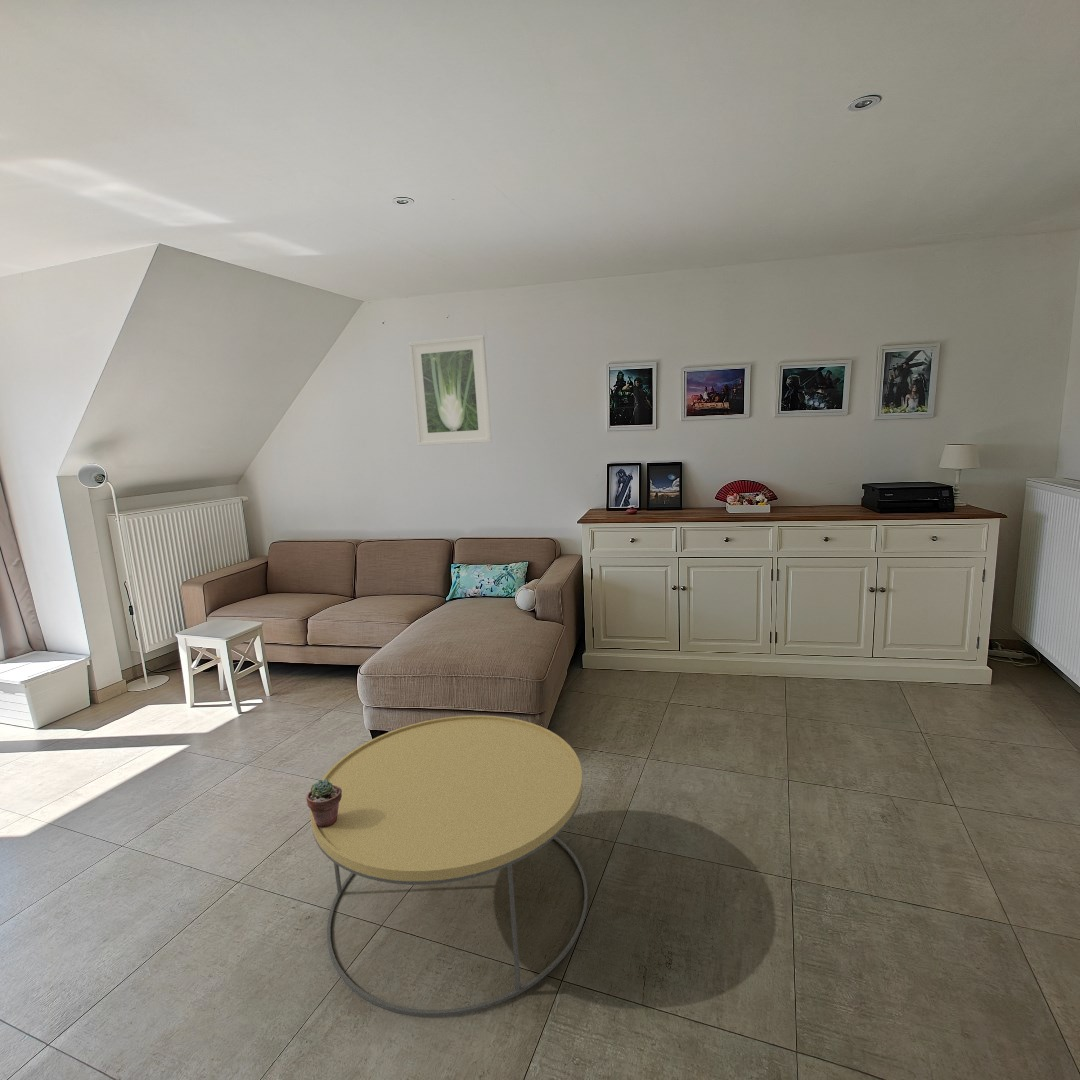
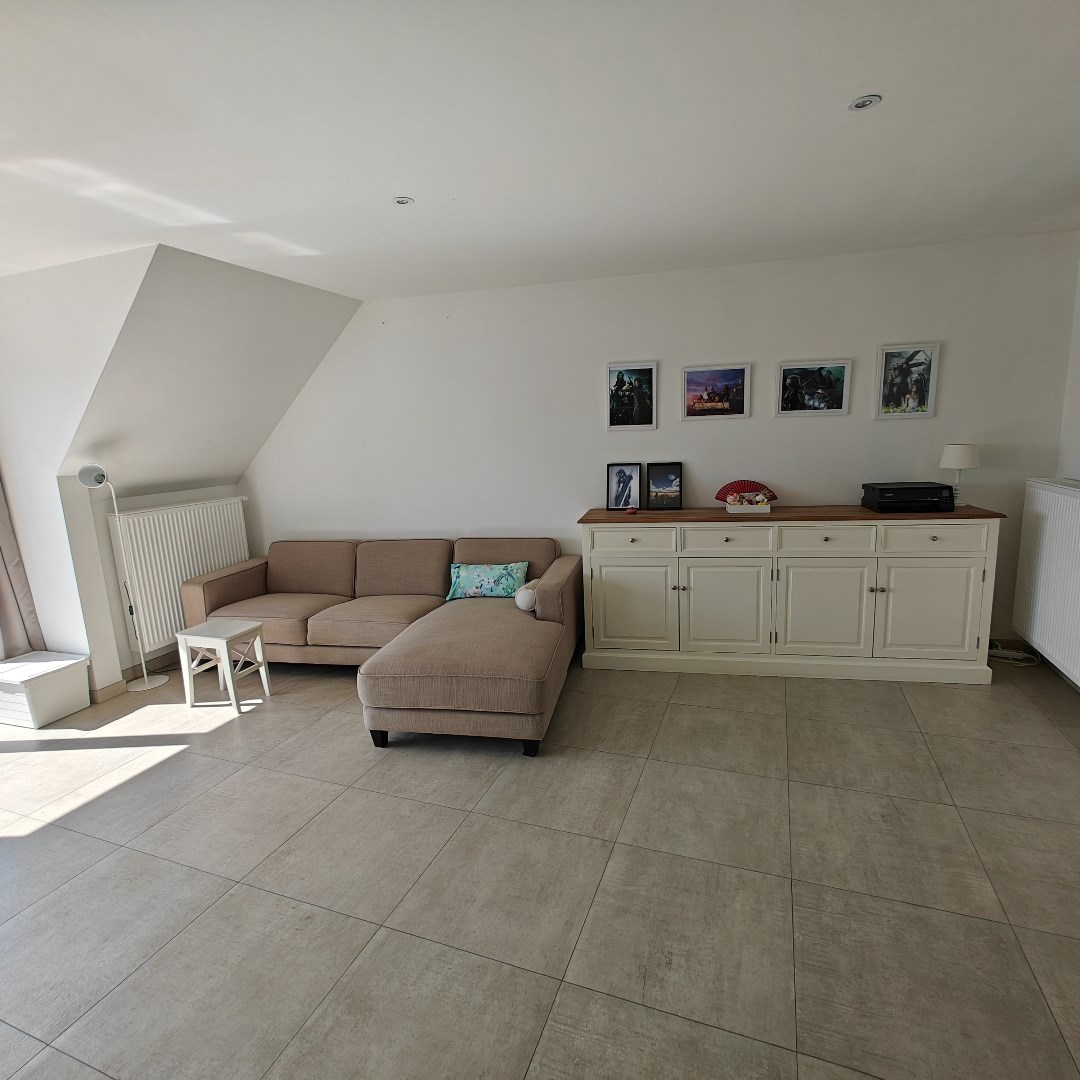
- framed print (450, 392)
- coffee table (455, 837)
- potted succulent (324, 797)
